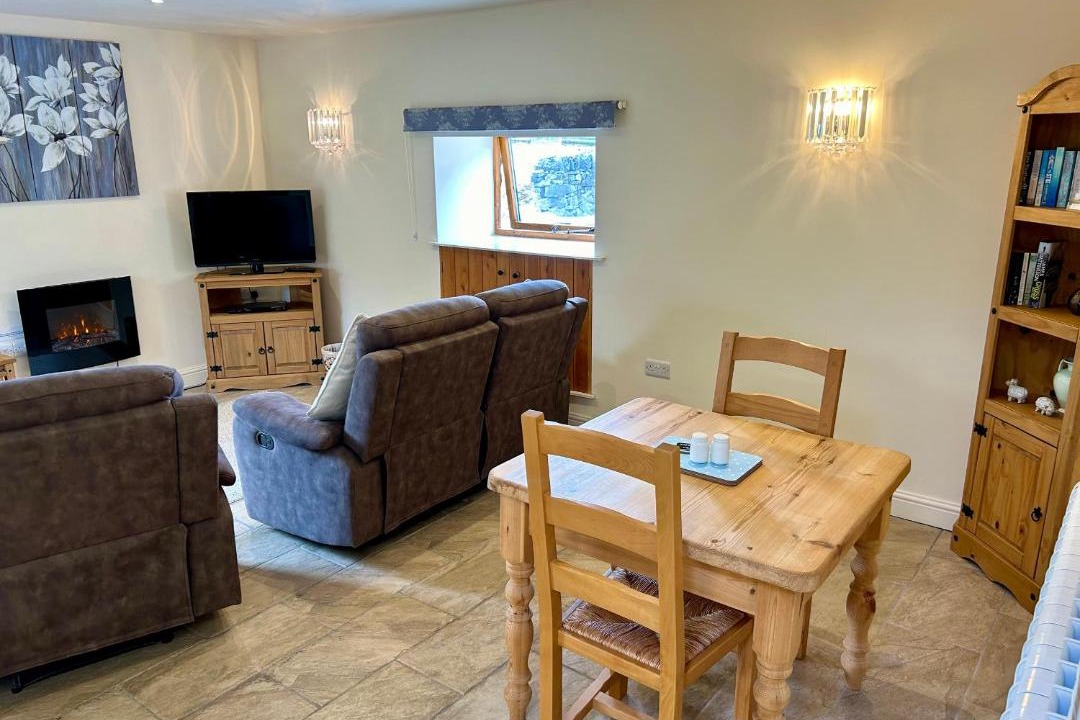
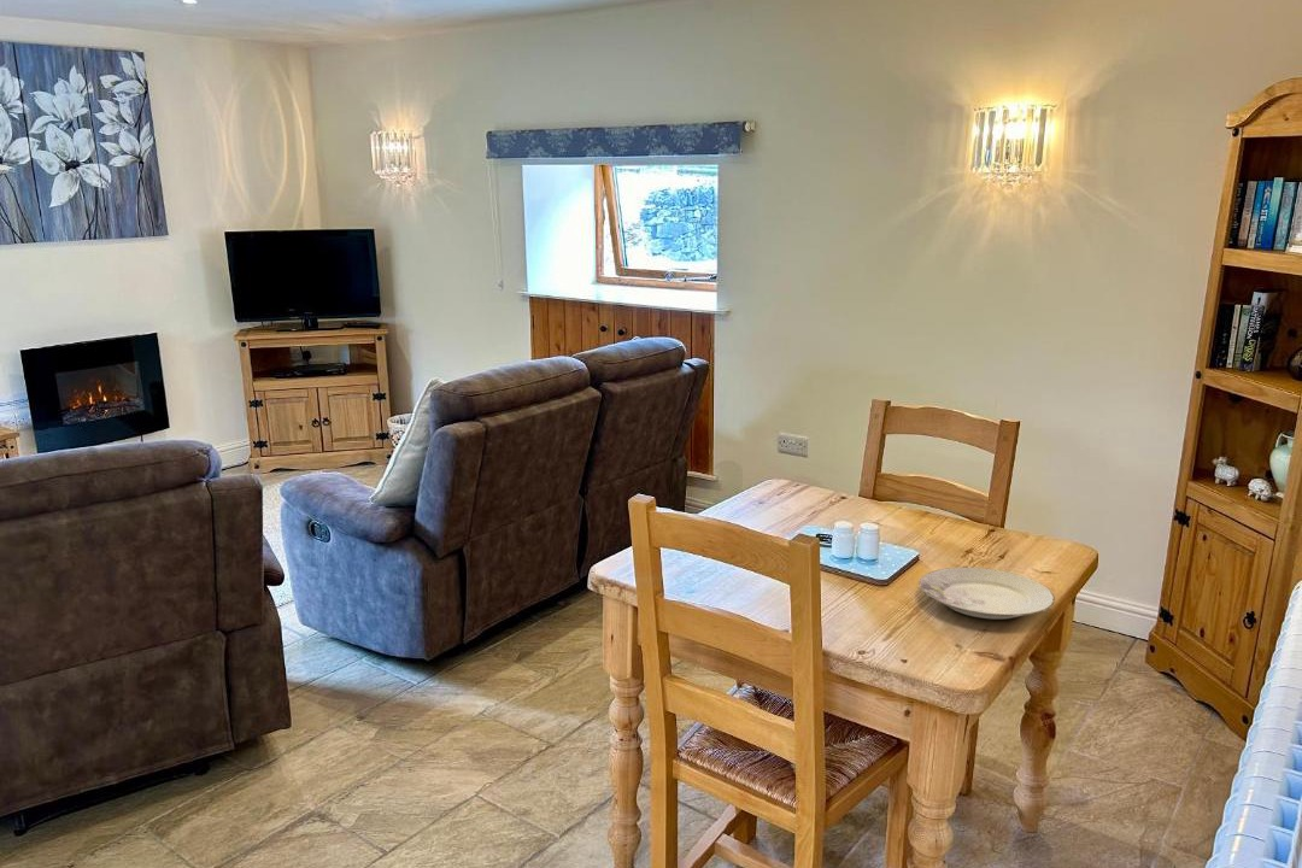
+ plate (985, 596)
